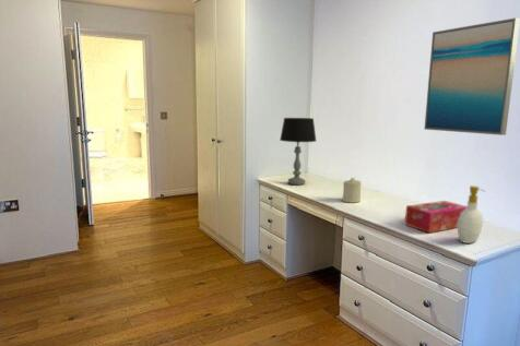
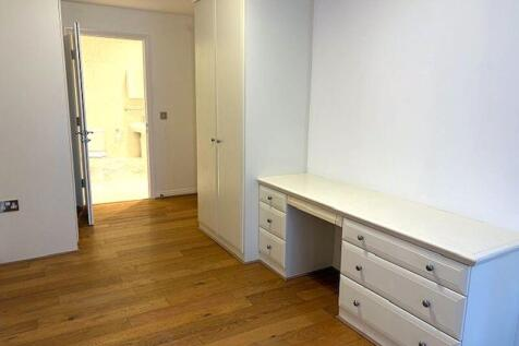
- soap bottle (472, 214)
- tissue box (437, 215)
- candle (352, 189)
- table lamp (297, 151)
- wall art (466, 80)
